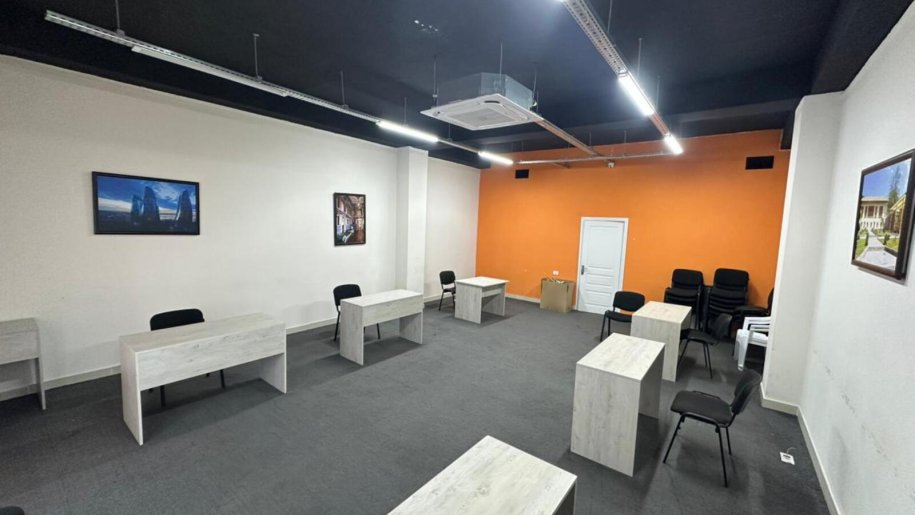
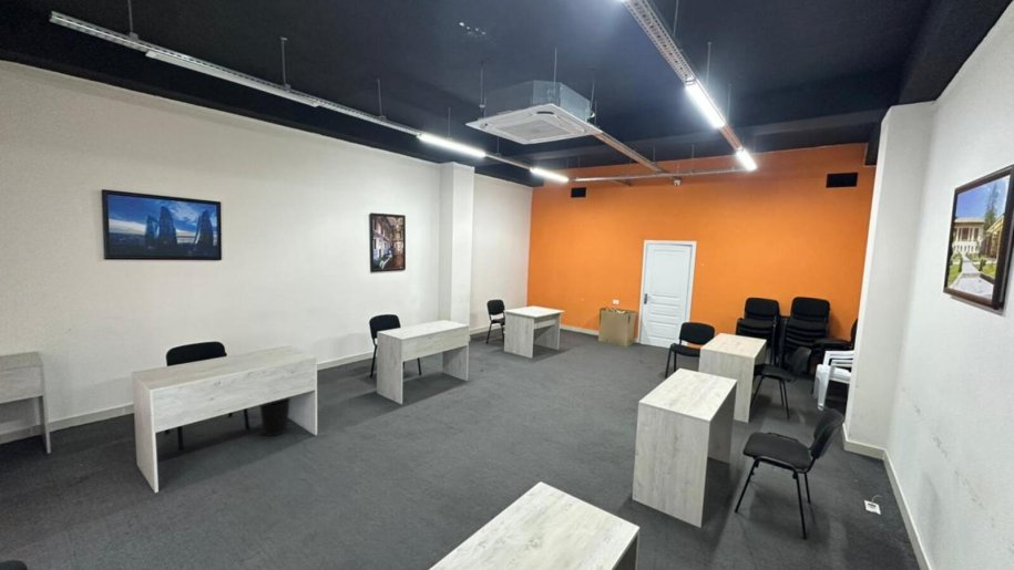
+ wastebasket (275, 415)
